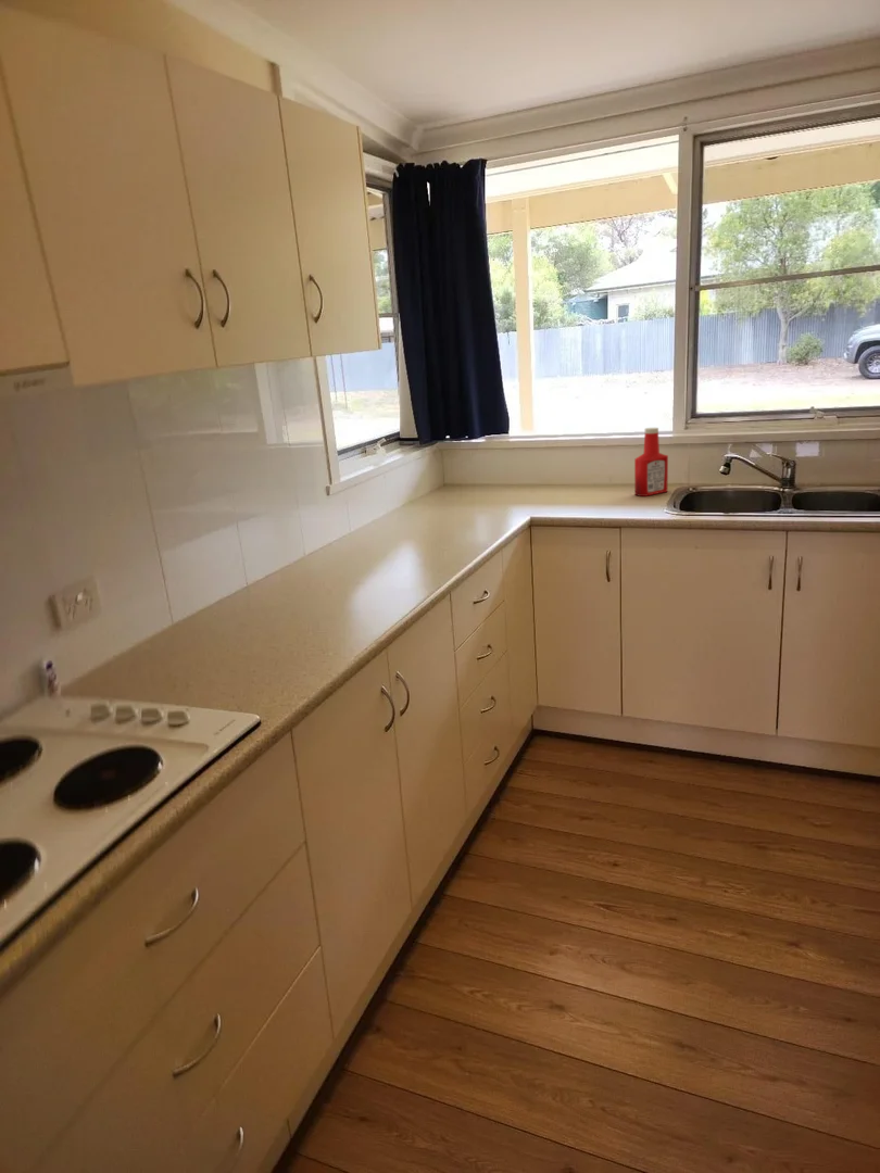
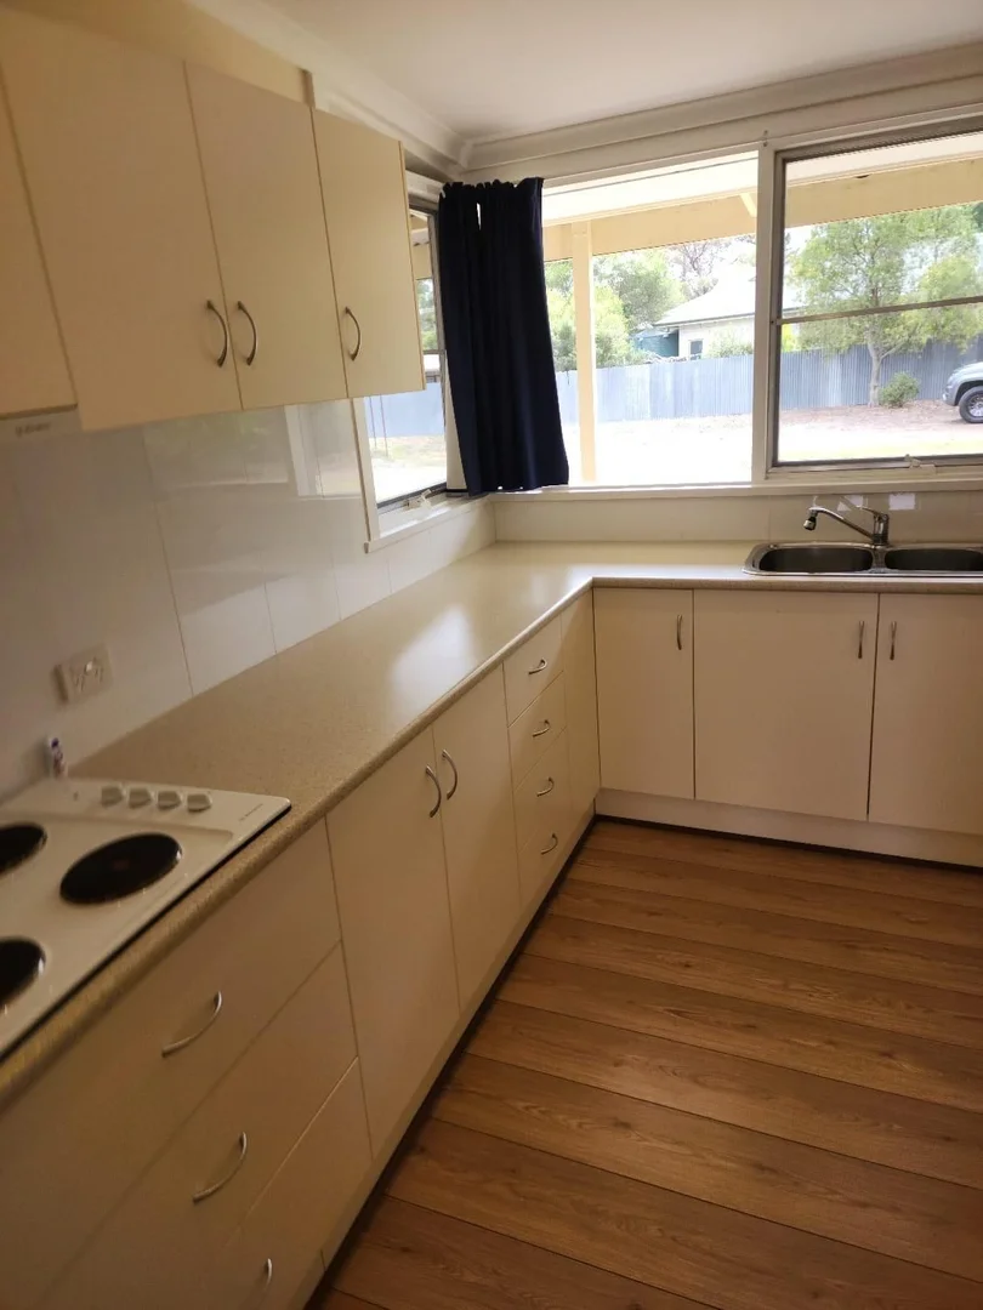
- soap bottle (651, 461)
